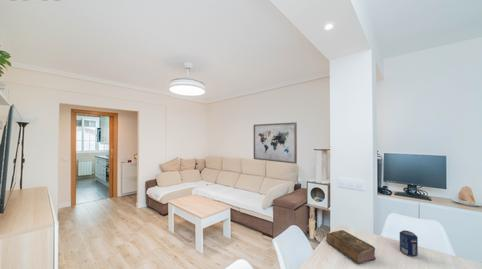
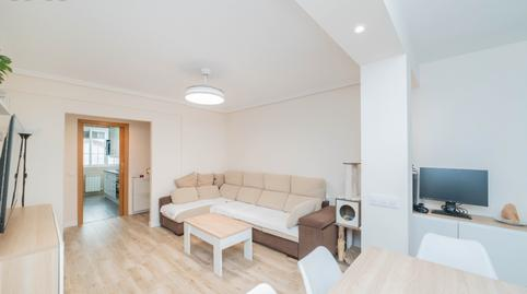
- wall art (273, 142)
- book (349, 245)
- beverage can (408, 242)
